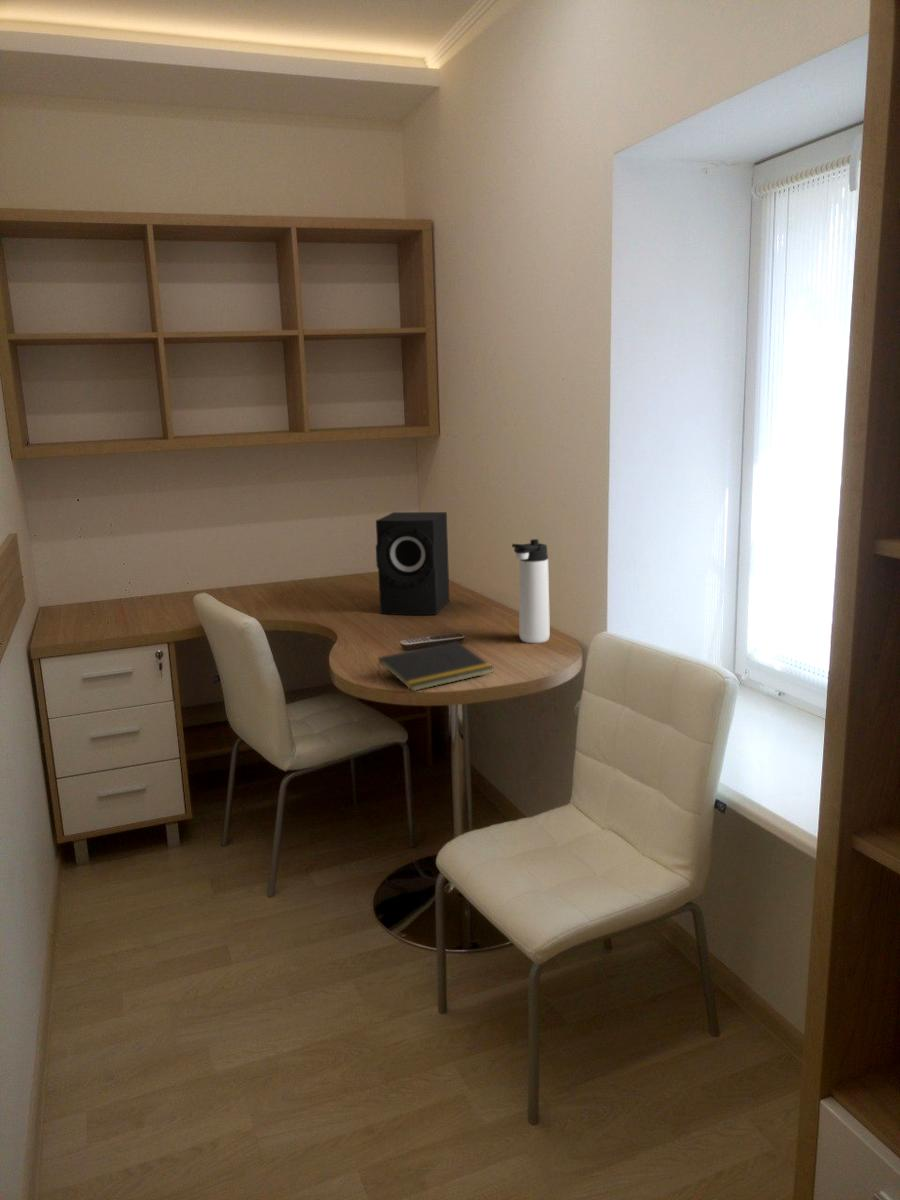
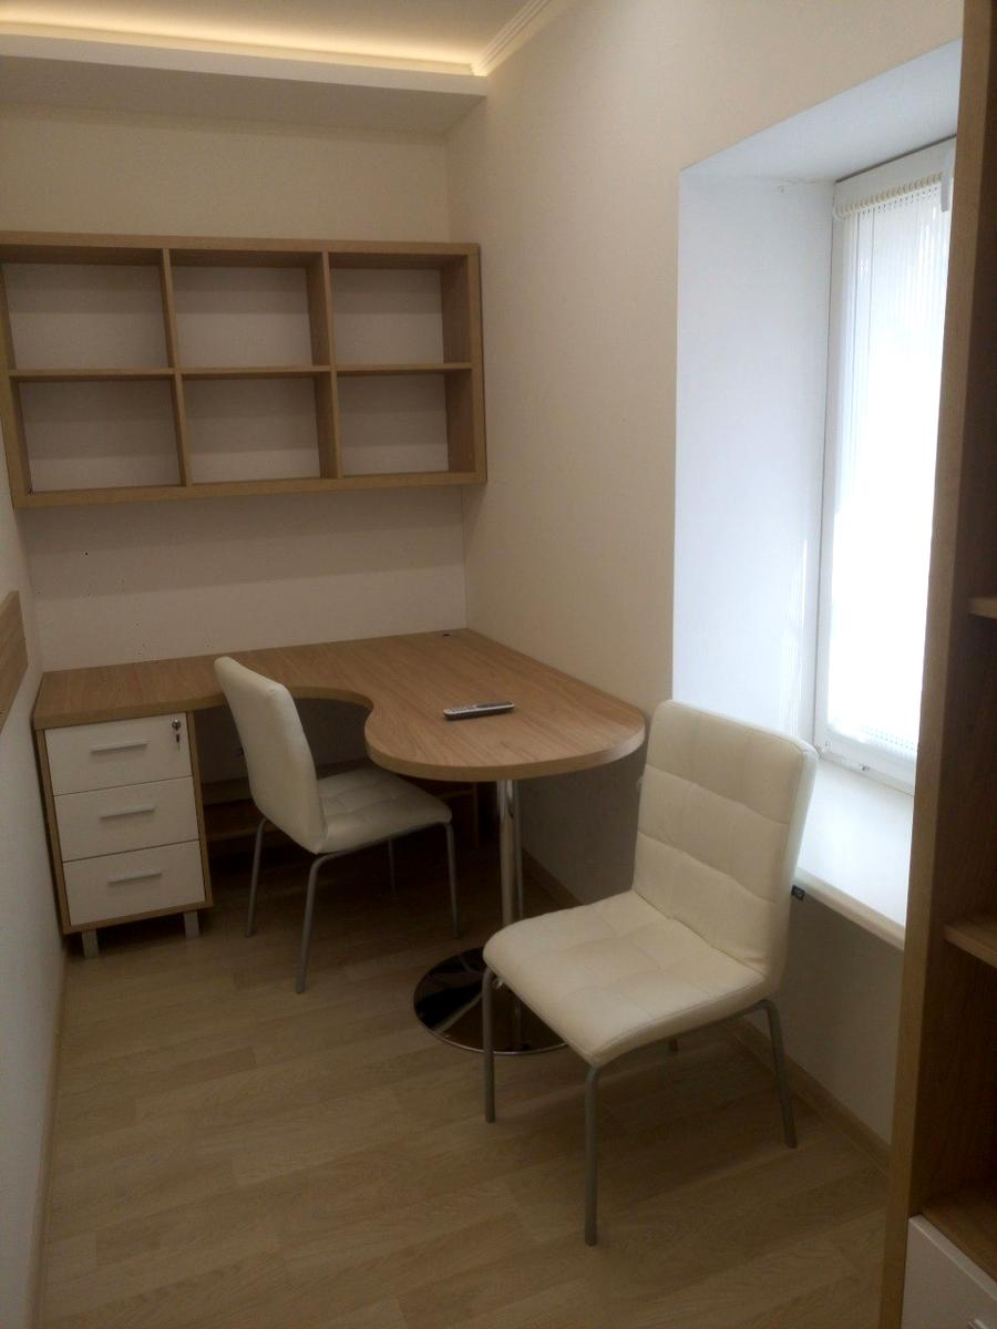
- thermos bottle (529, 592)
- speaker (413, 562)
- notepad (436, 664)
